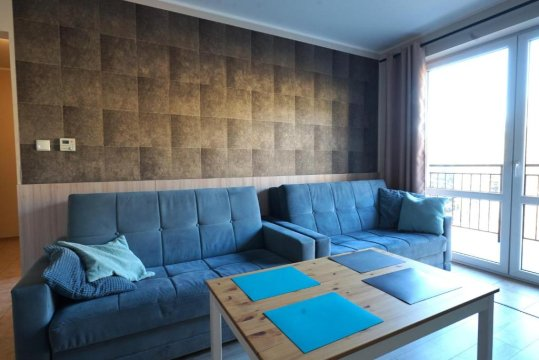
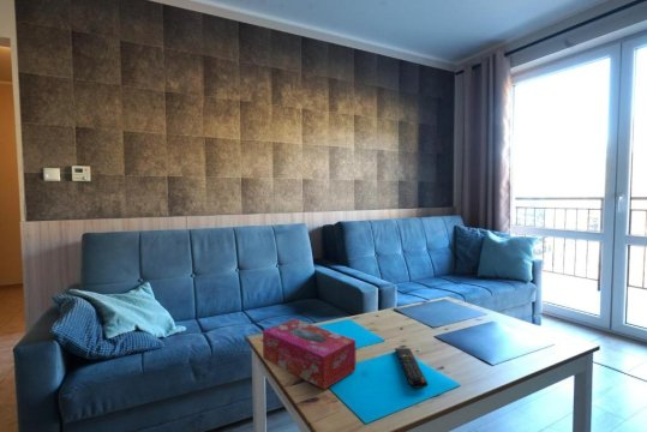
+ remote control (409, 366)
+ tissue box (307, 349)
